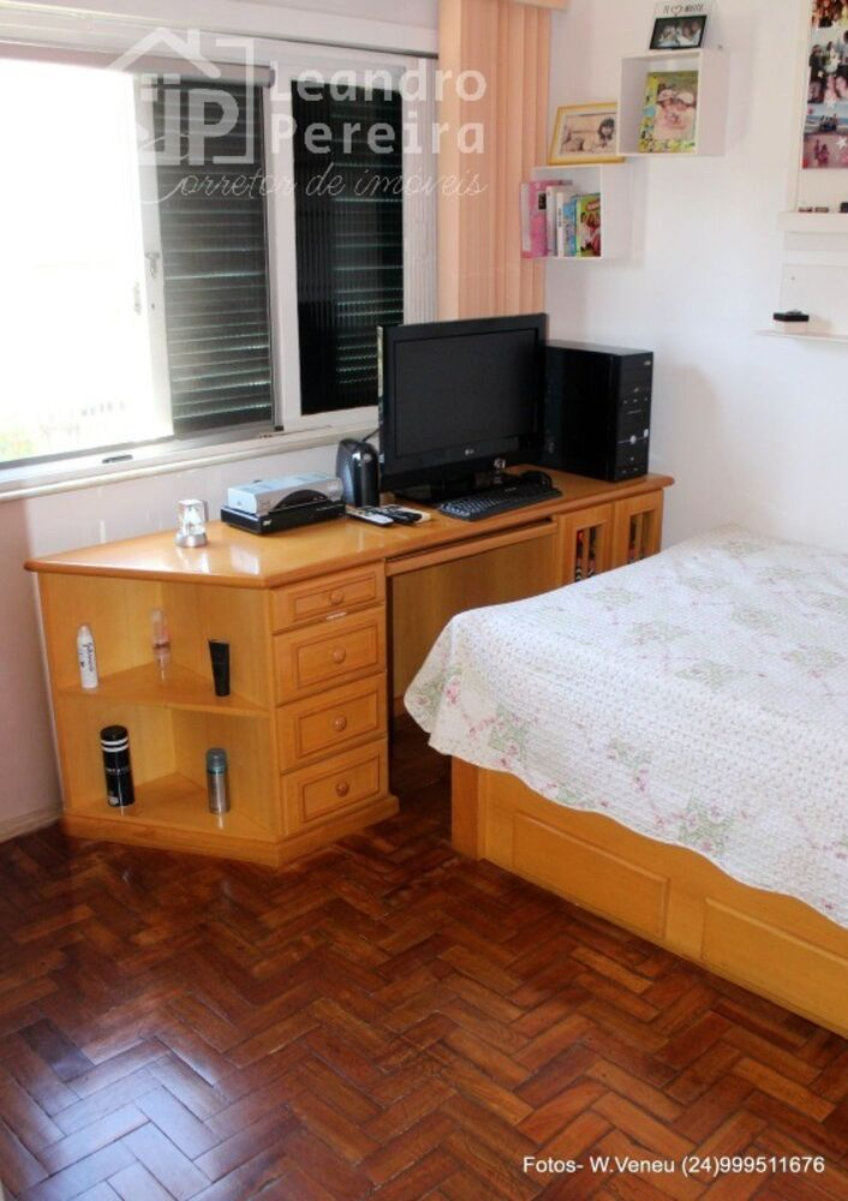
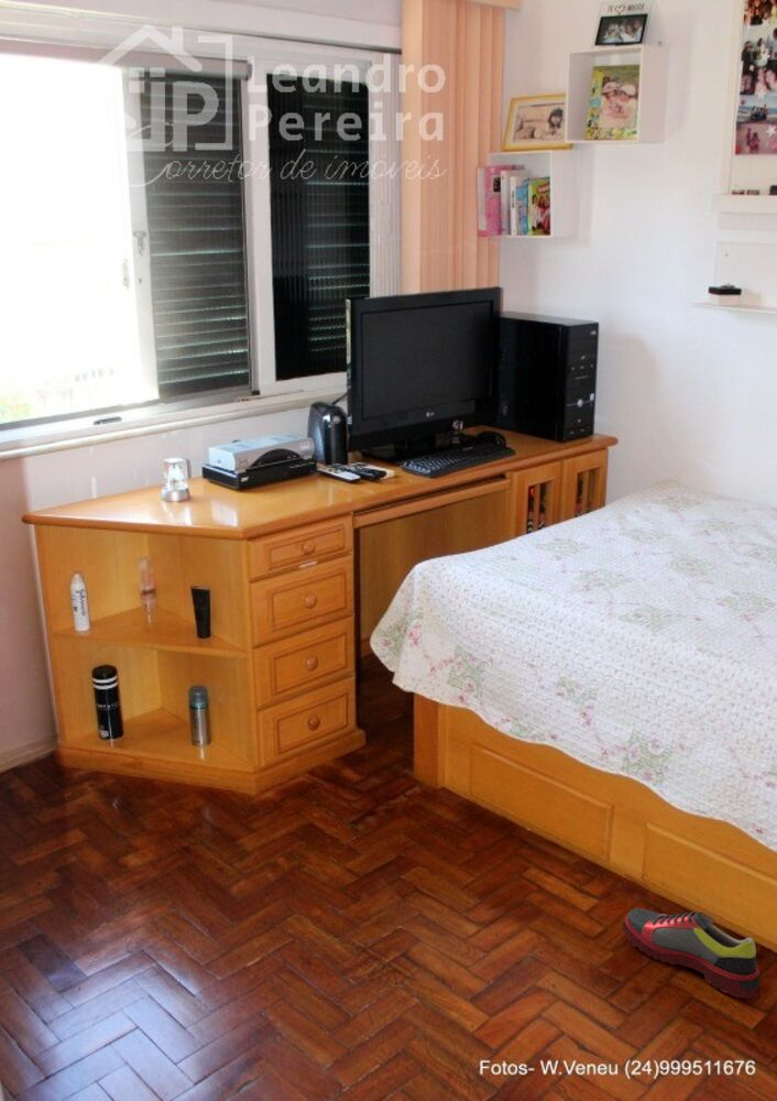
+ shoe (692, 934)
